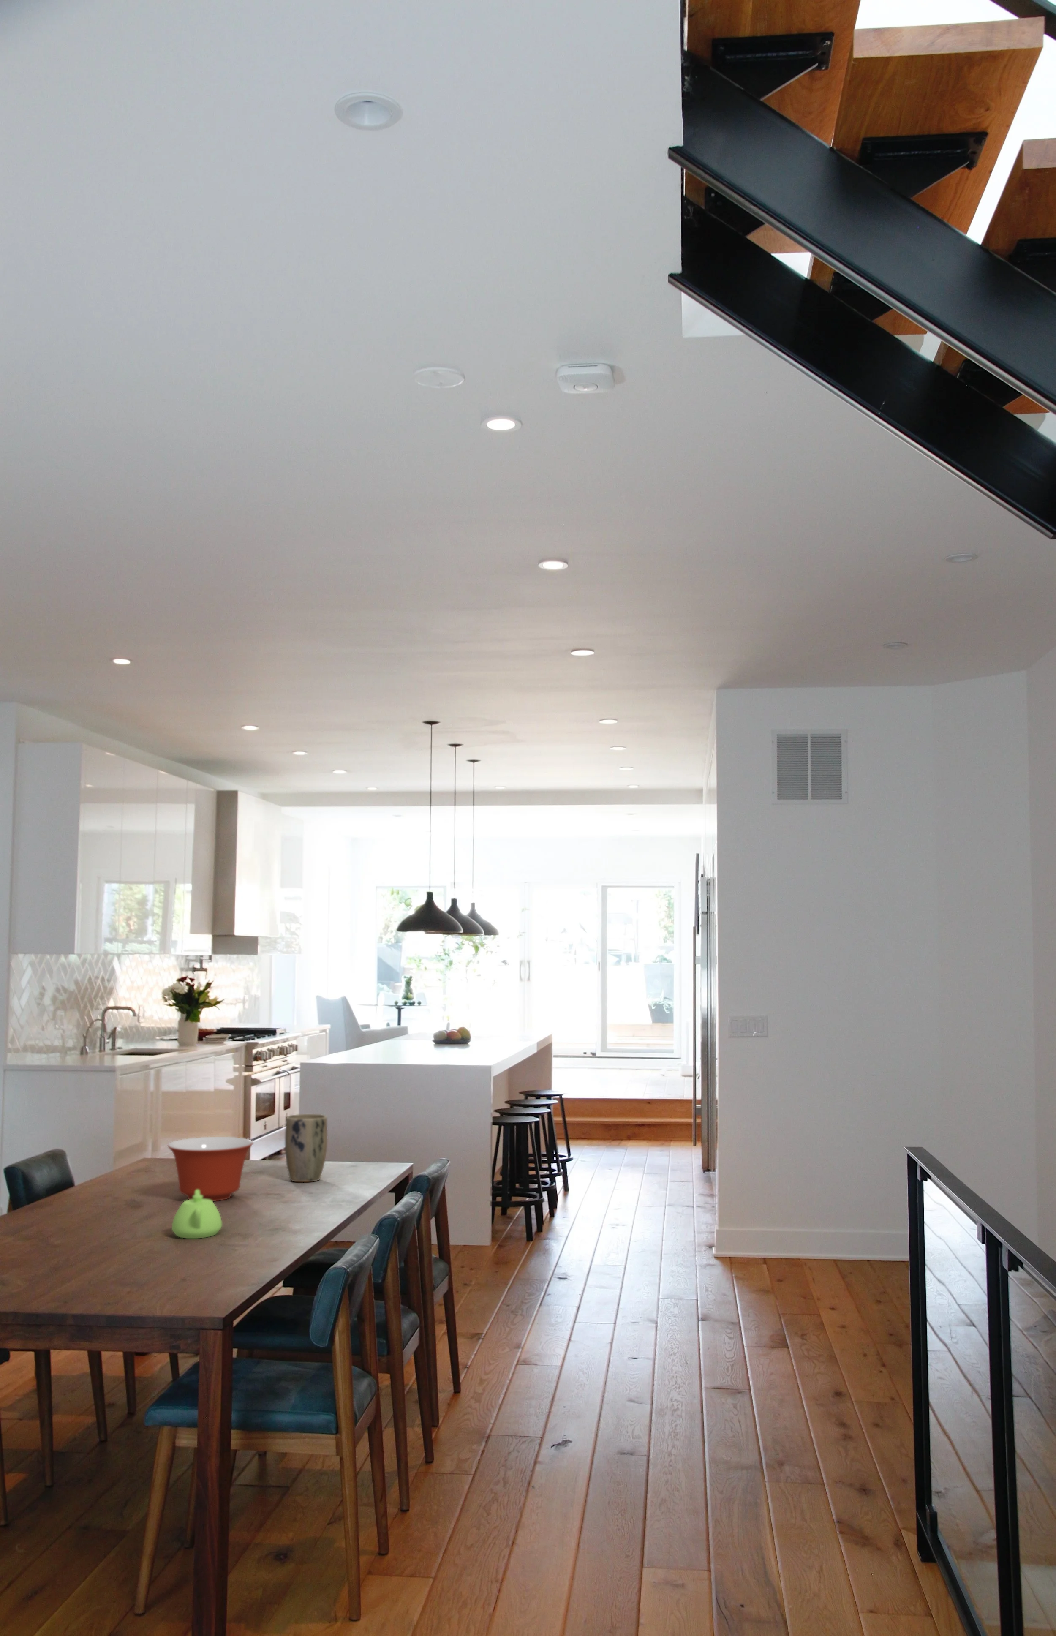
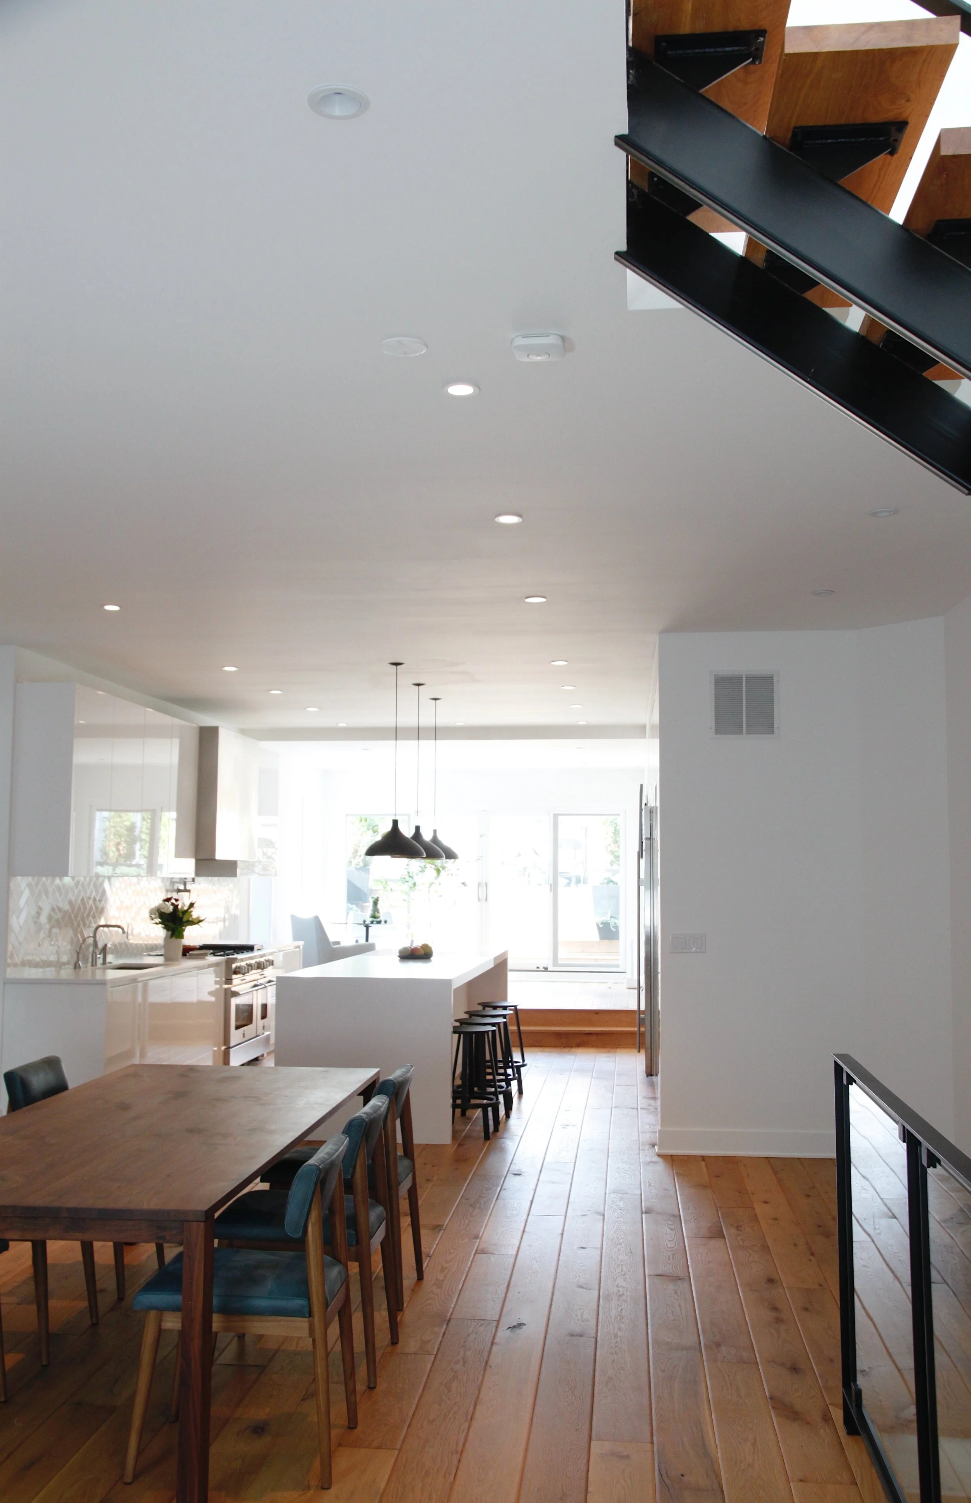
- teapot (197, 1214)
- mixing bowl (210, 1170)
- plant pot (306, 1147)
